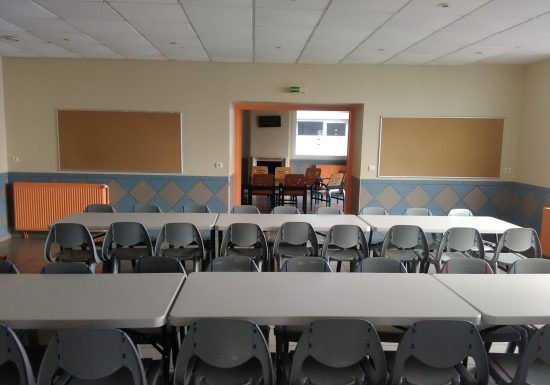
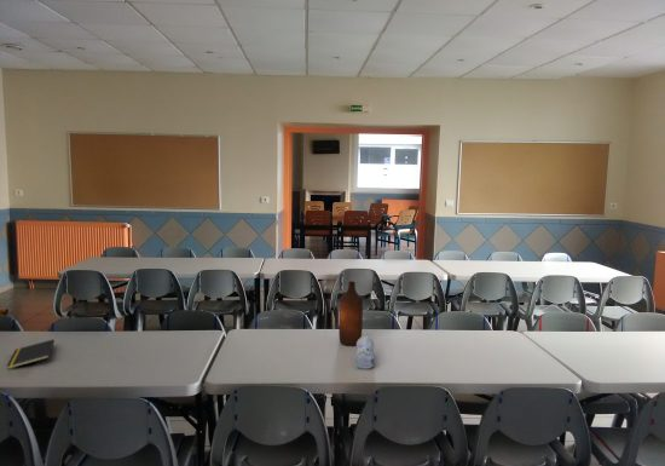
+ pencil case (364, 351)
+ bottle (351, 312)
+ notepad (31, 352)
